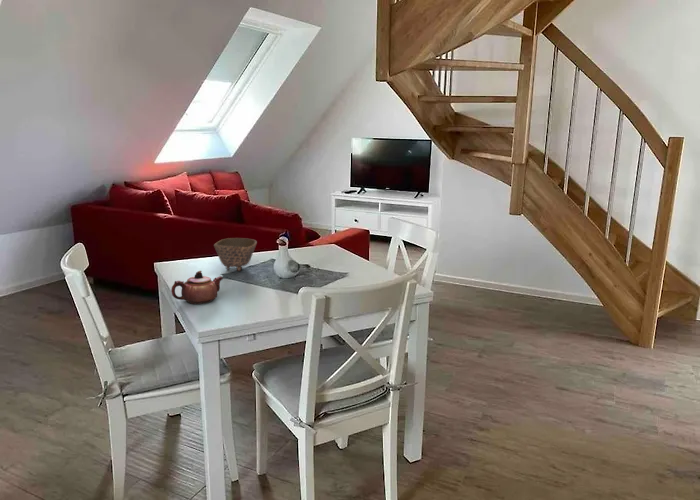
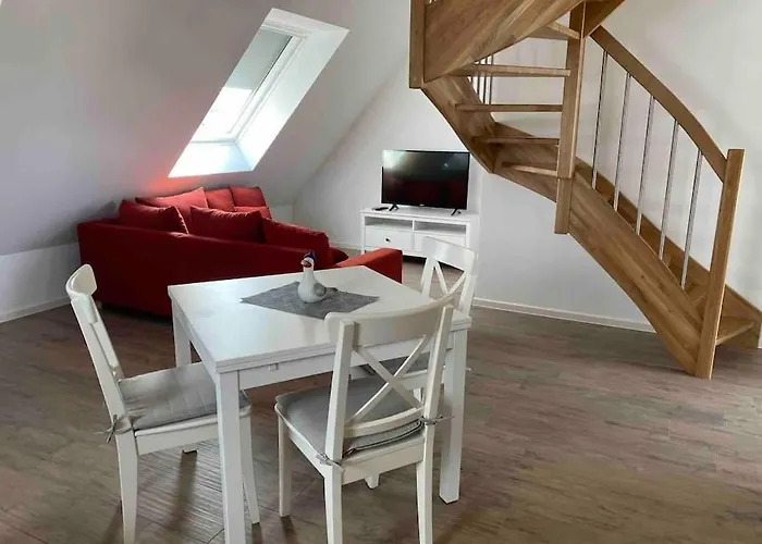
- teapot (197, 285)
- bowl (235, 255)
